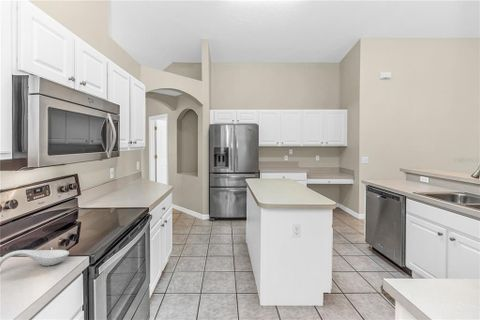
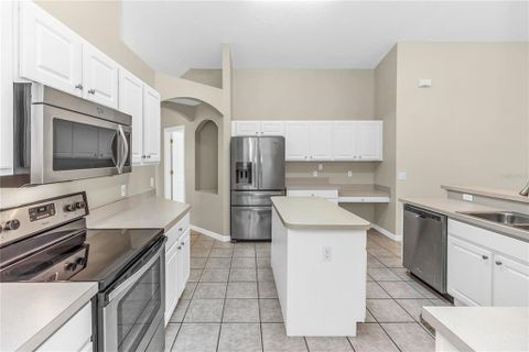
- spoon rest (34, 257)
